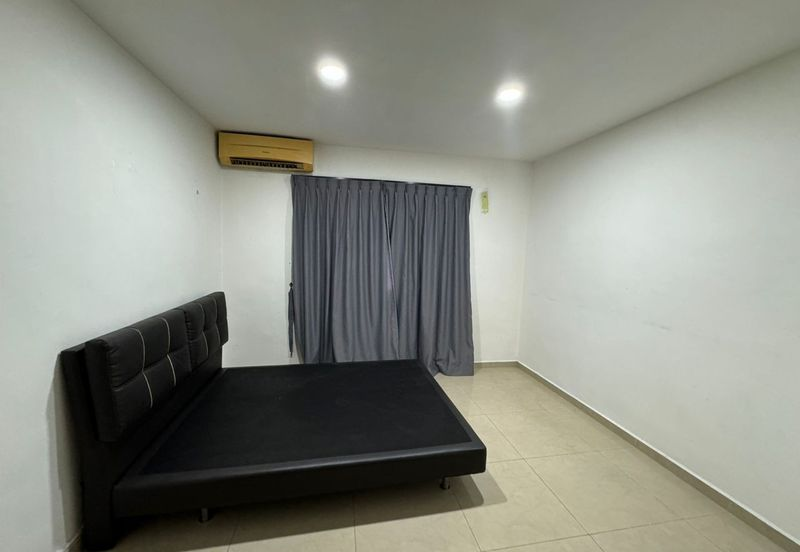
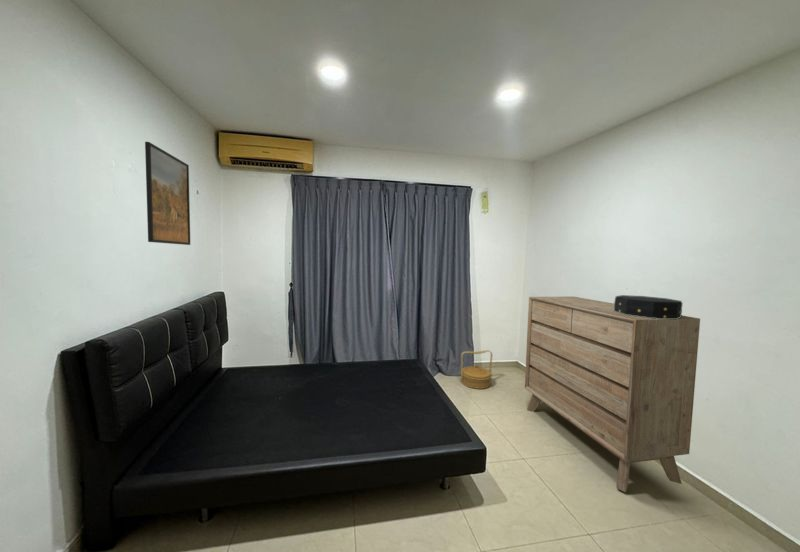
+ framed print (170, 199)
+ decorative box (646, 305)
+ basket (476, 367)
+ dresser (593, 373)
